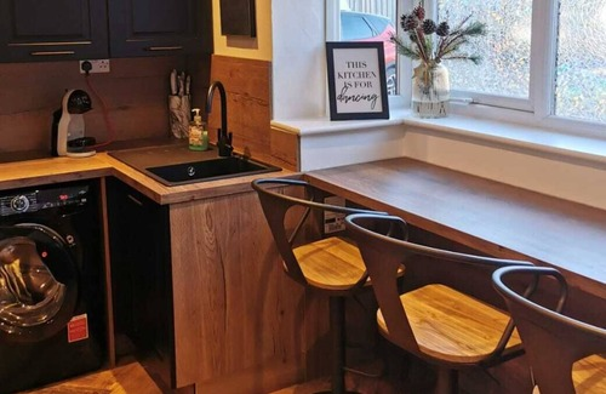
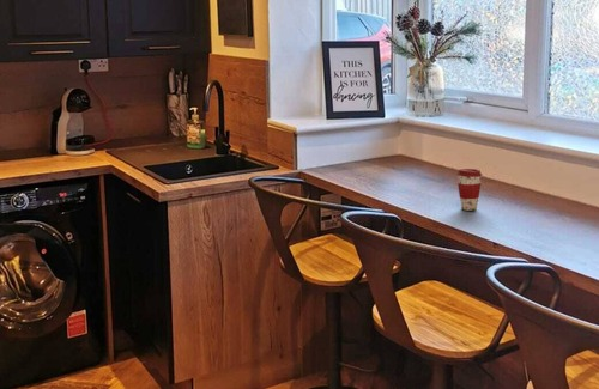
+ coffee cup (468, 189)
